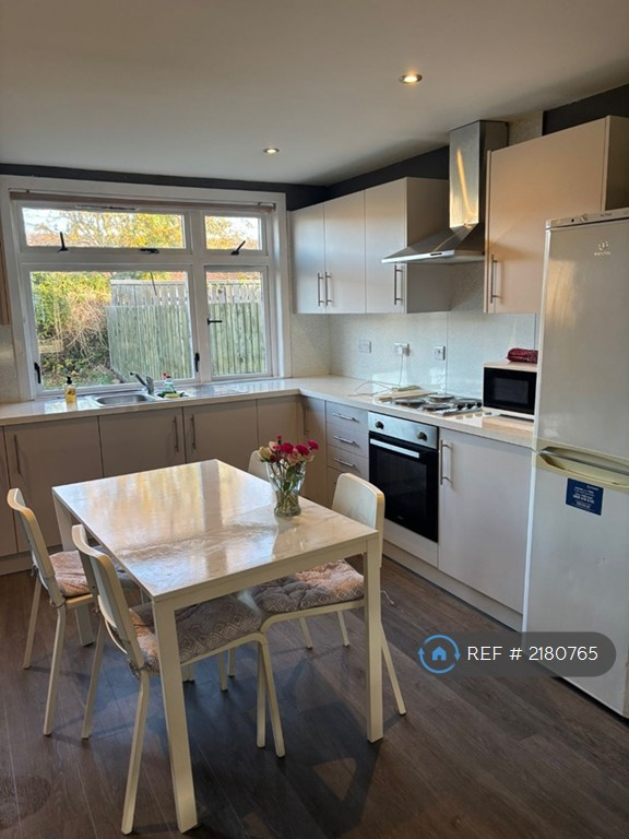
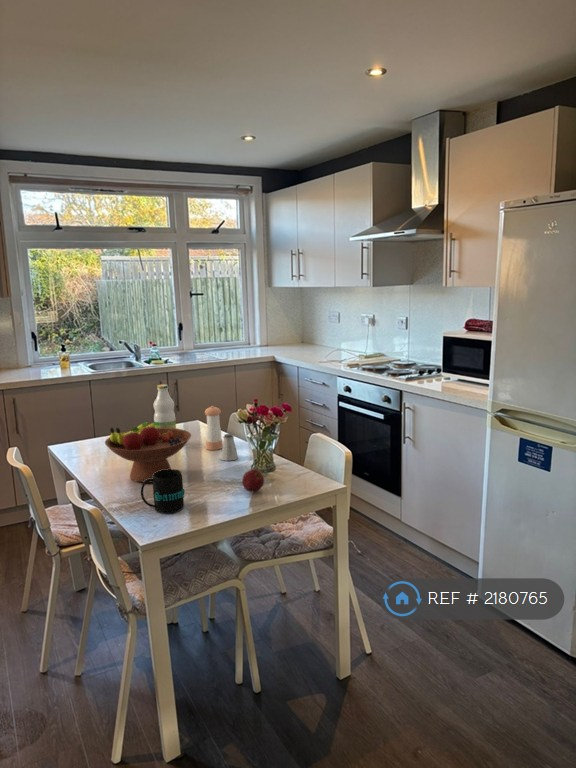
+ bottle (164, 415)
+ pepper shaker (213, 426)
+ apple (253, 480)
+ saltshaker (228, 446)
+ mug (162, 492)
+ fruit bowl (149, 449)
